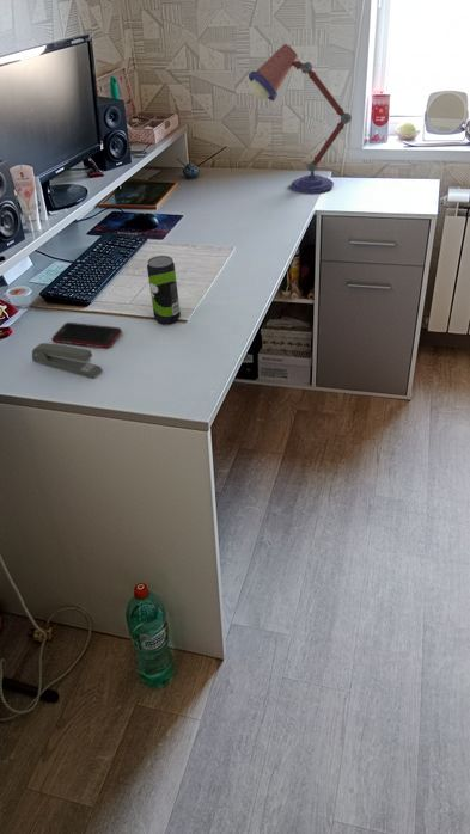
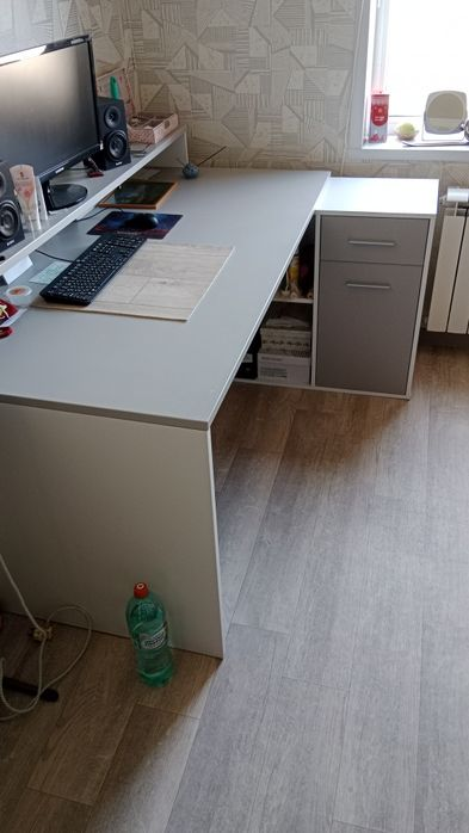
- cell phone (86, 335)
- beverage can (164, 290)
- desk lamp (274, 99)
- stapler (65, 356)
